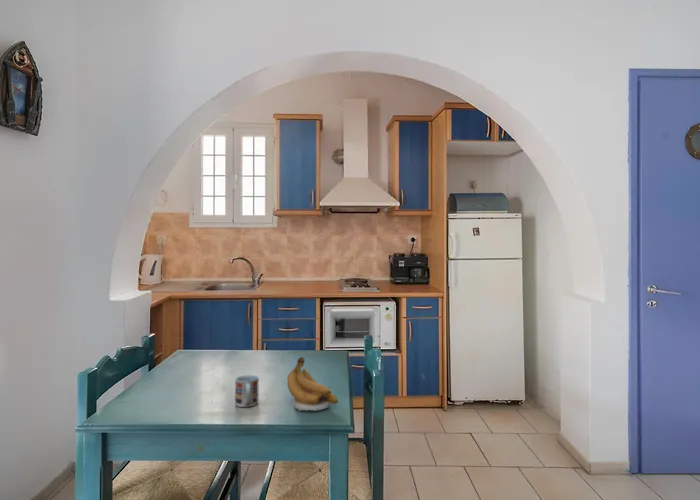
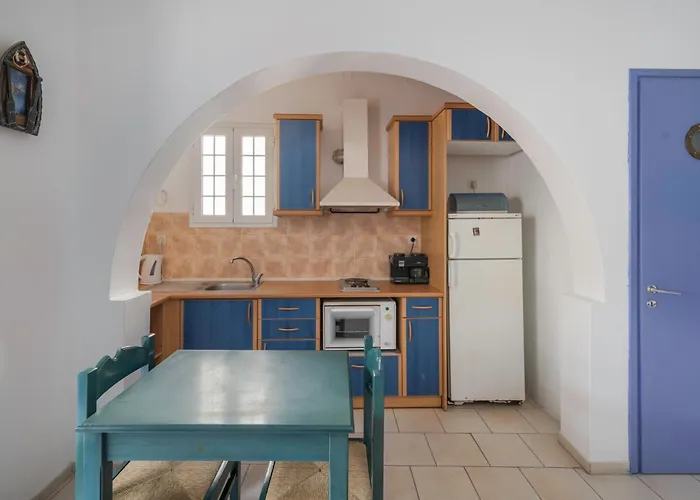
- banana (311, 384)
- cup (247, 391)
